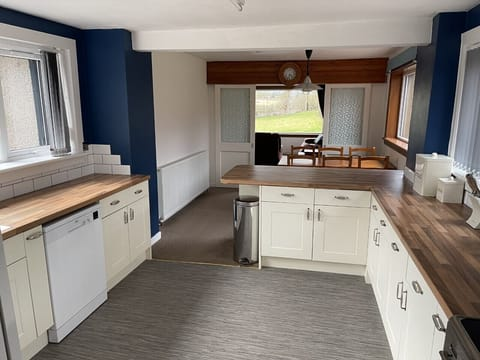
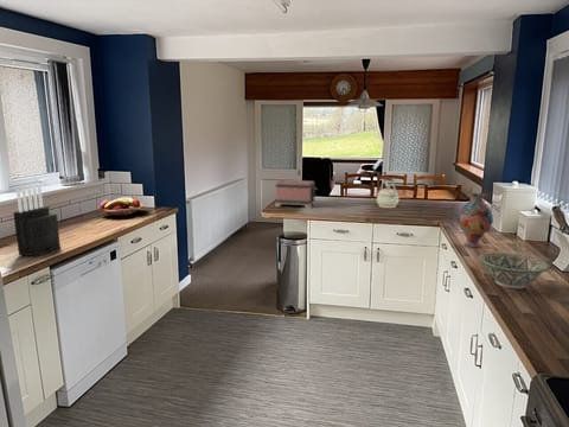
+ kettle (389, 192)
+ knife block (38, 219)
+ decorative bowl (511, 272)
+ fruit basket (121, 205)
+ vase (474, 219)
+ toaster (296, 193)
